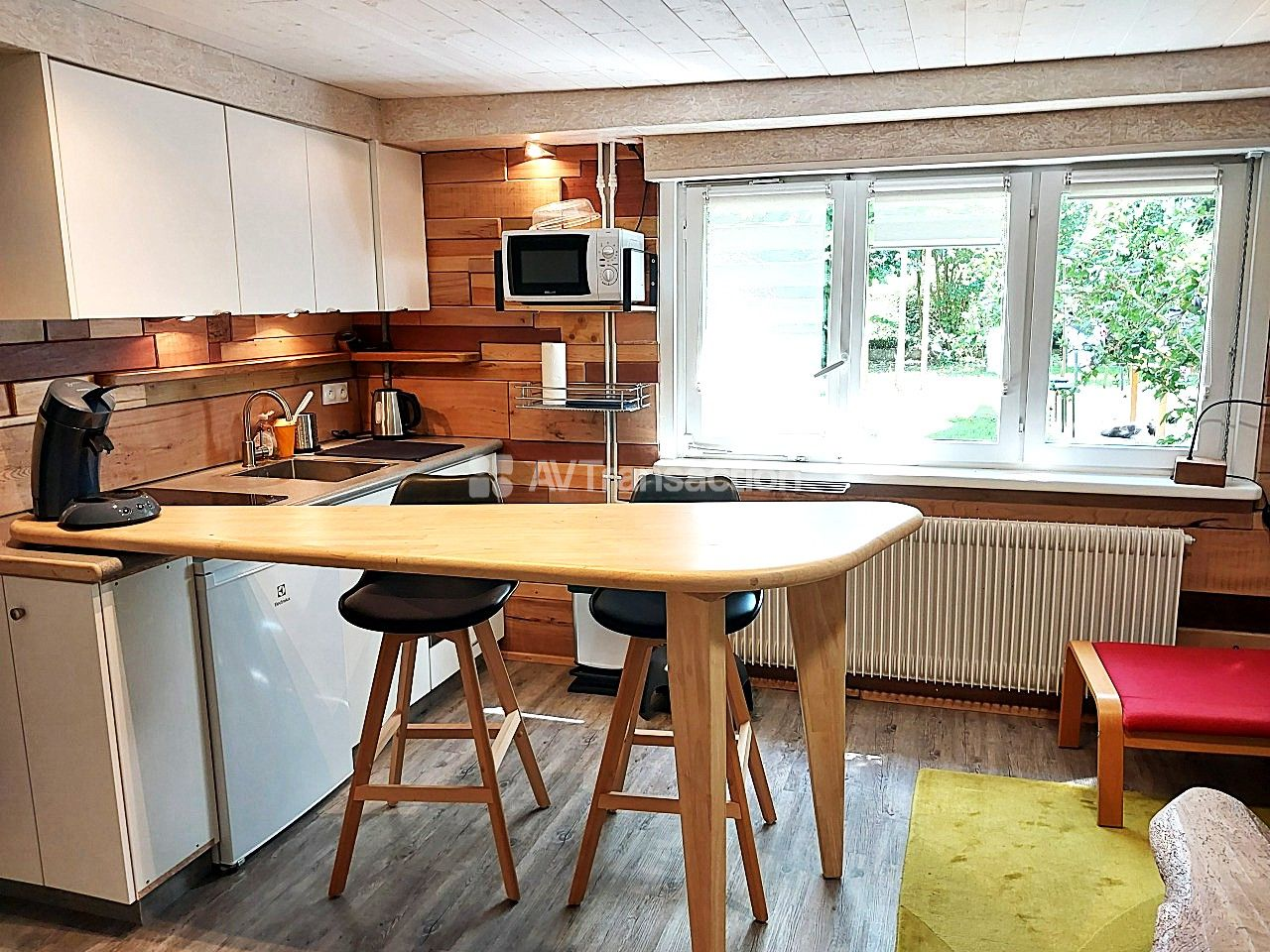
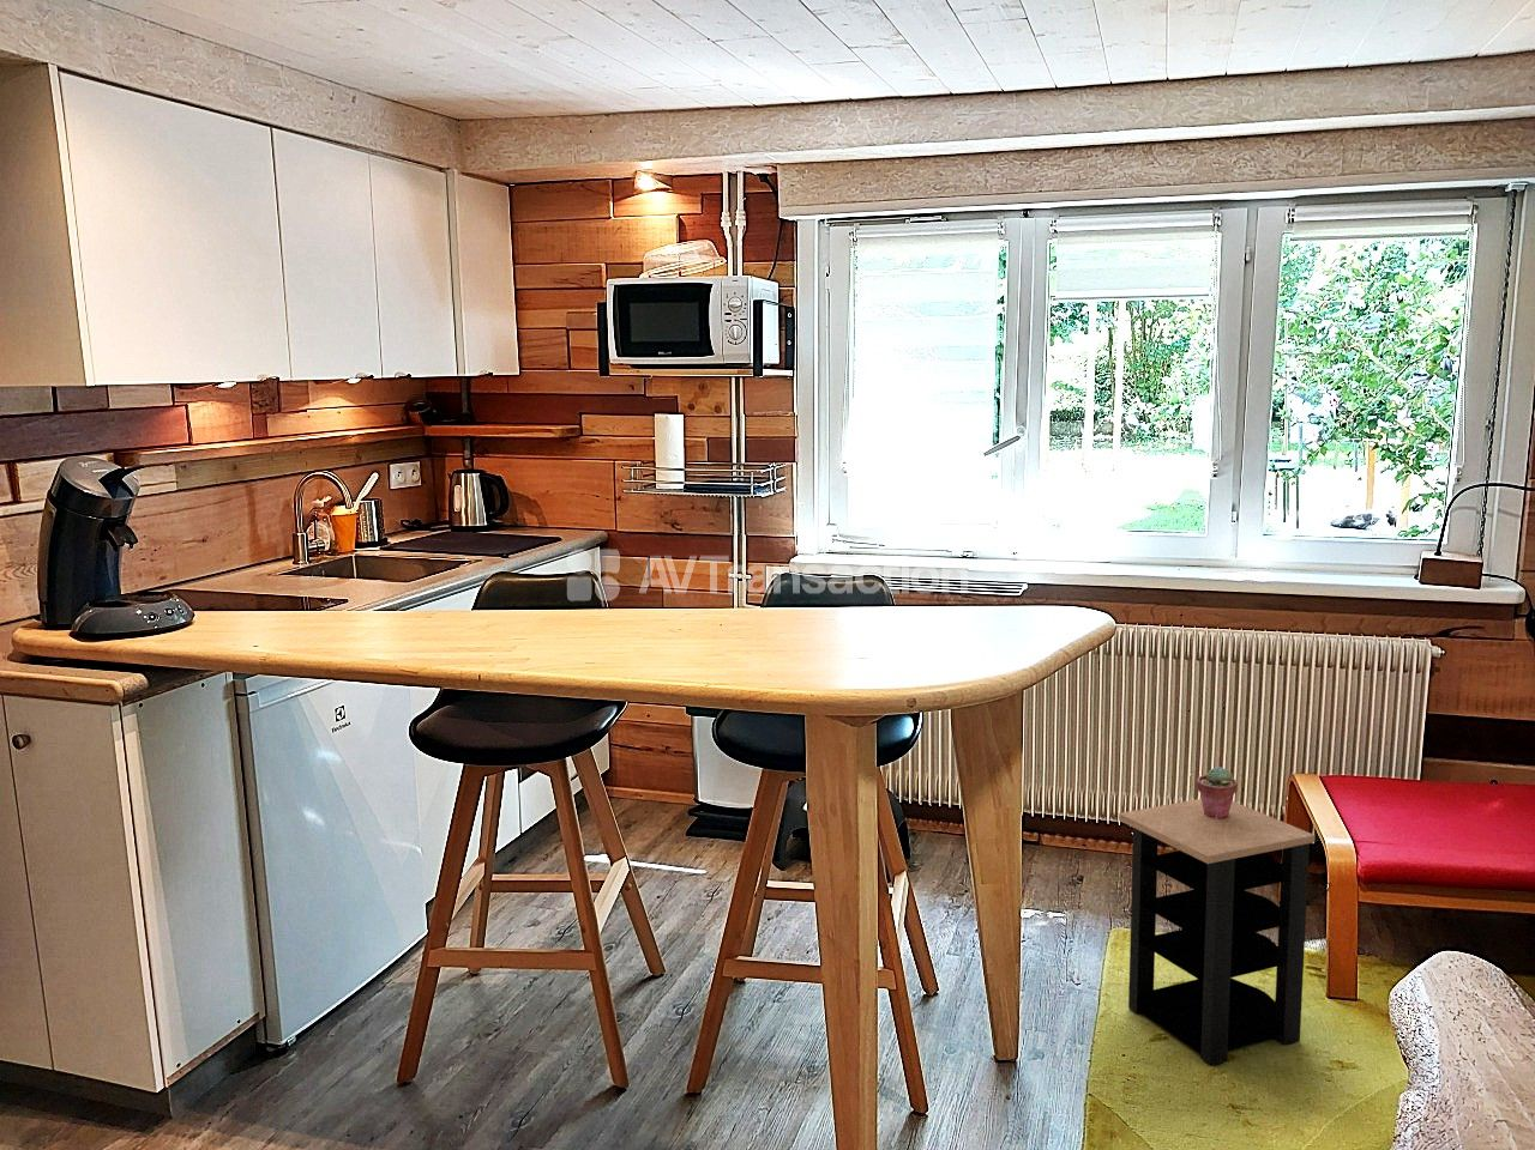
+ side table (1212, 925)
+ potted succulent (1216, 790)
